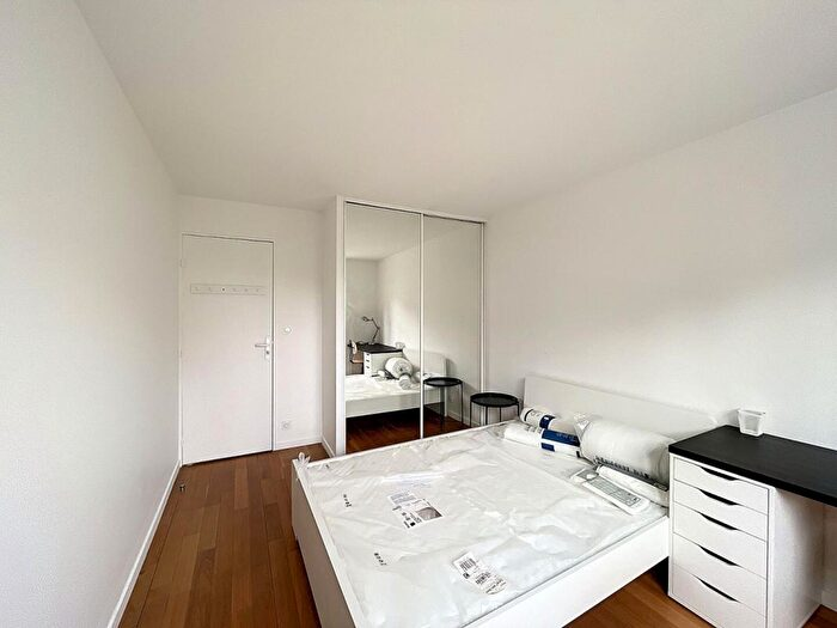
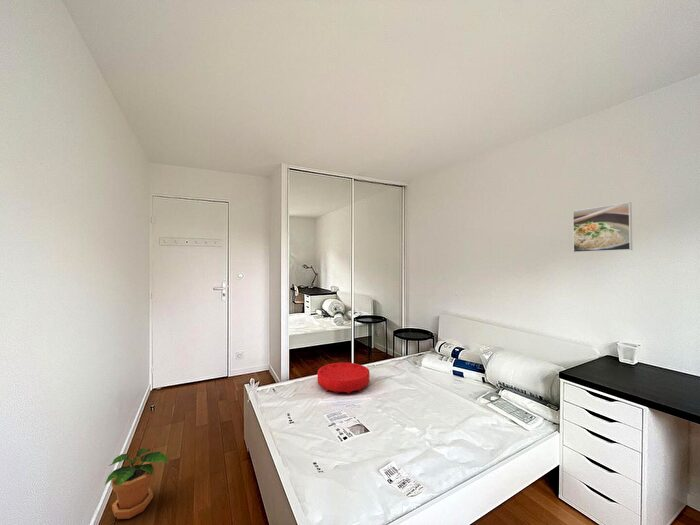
+ potted plant (137, 482)
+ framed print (600, 229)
+ cushion (343, 377)
